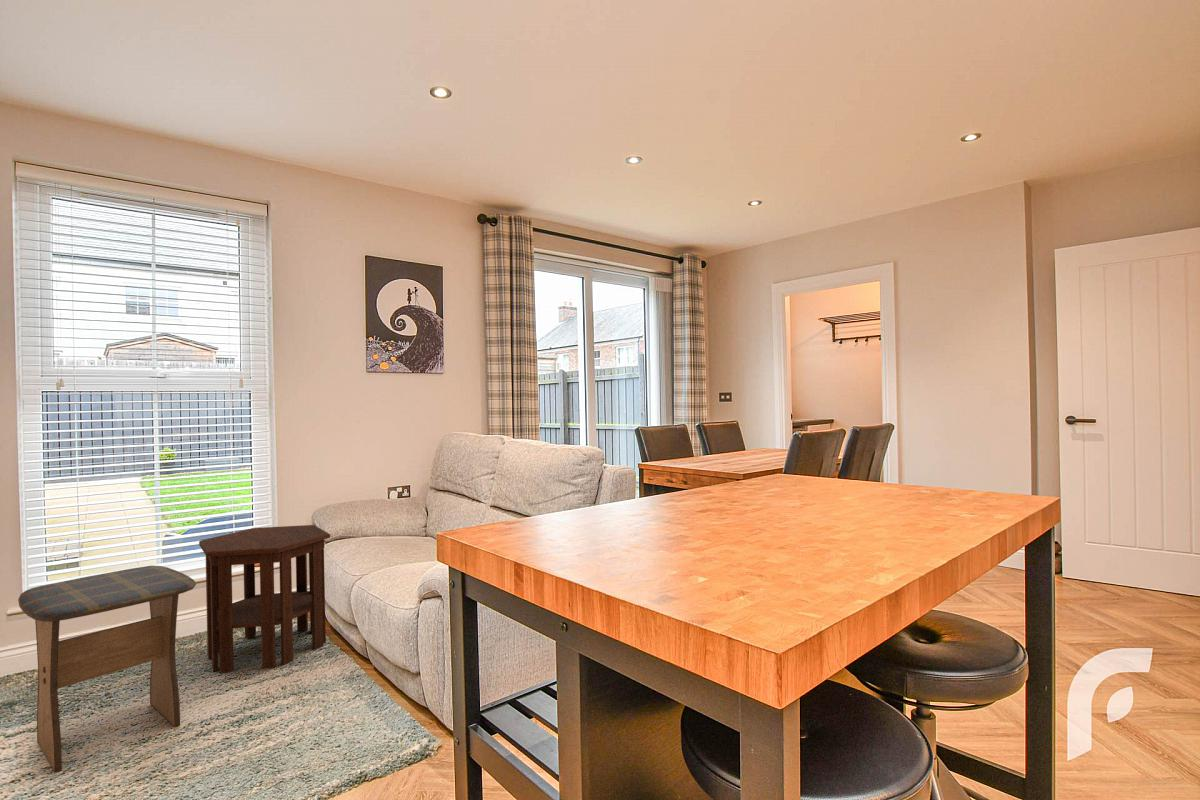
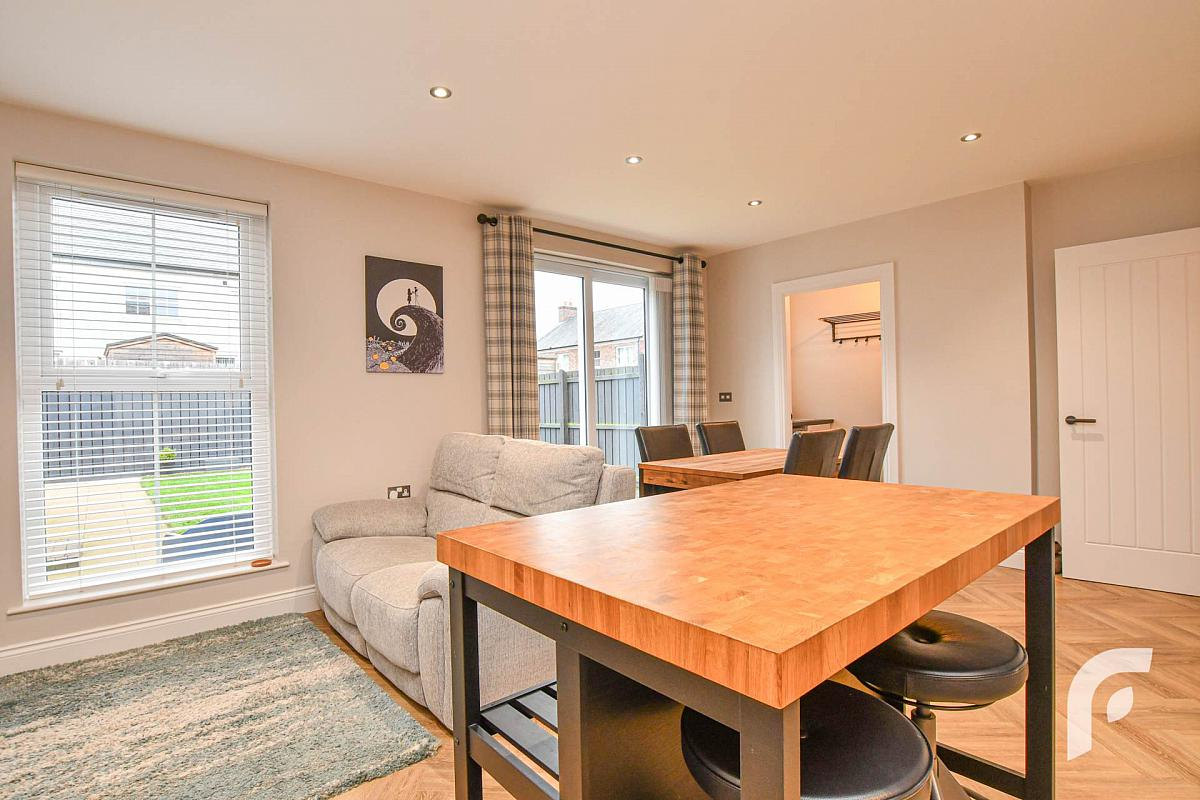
- side table (266, 592)
- stool (111, 659)
